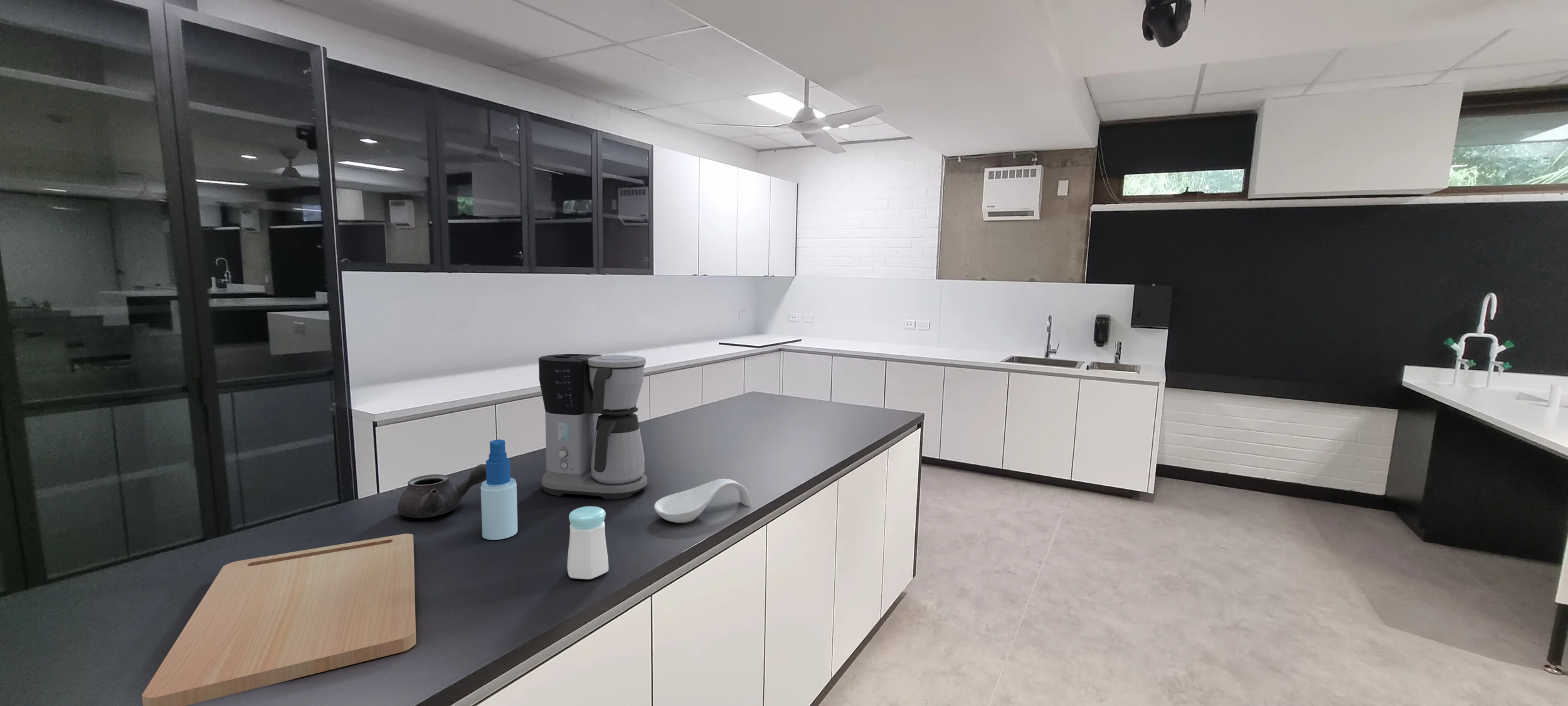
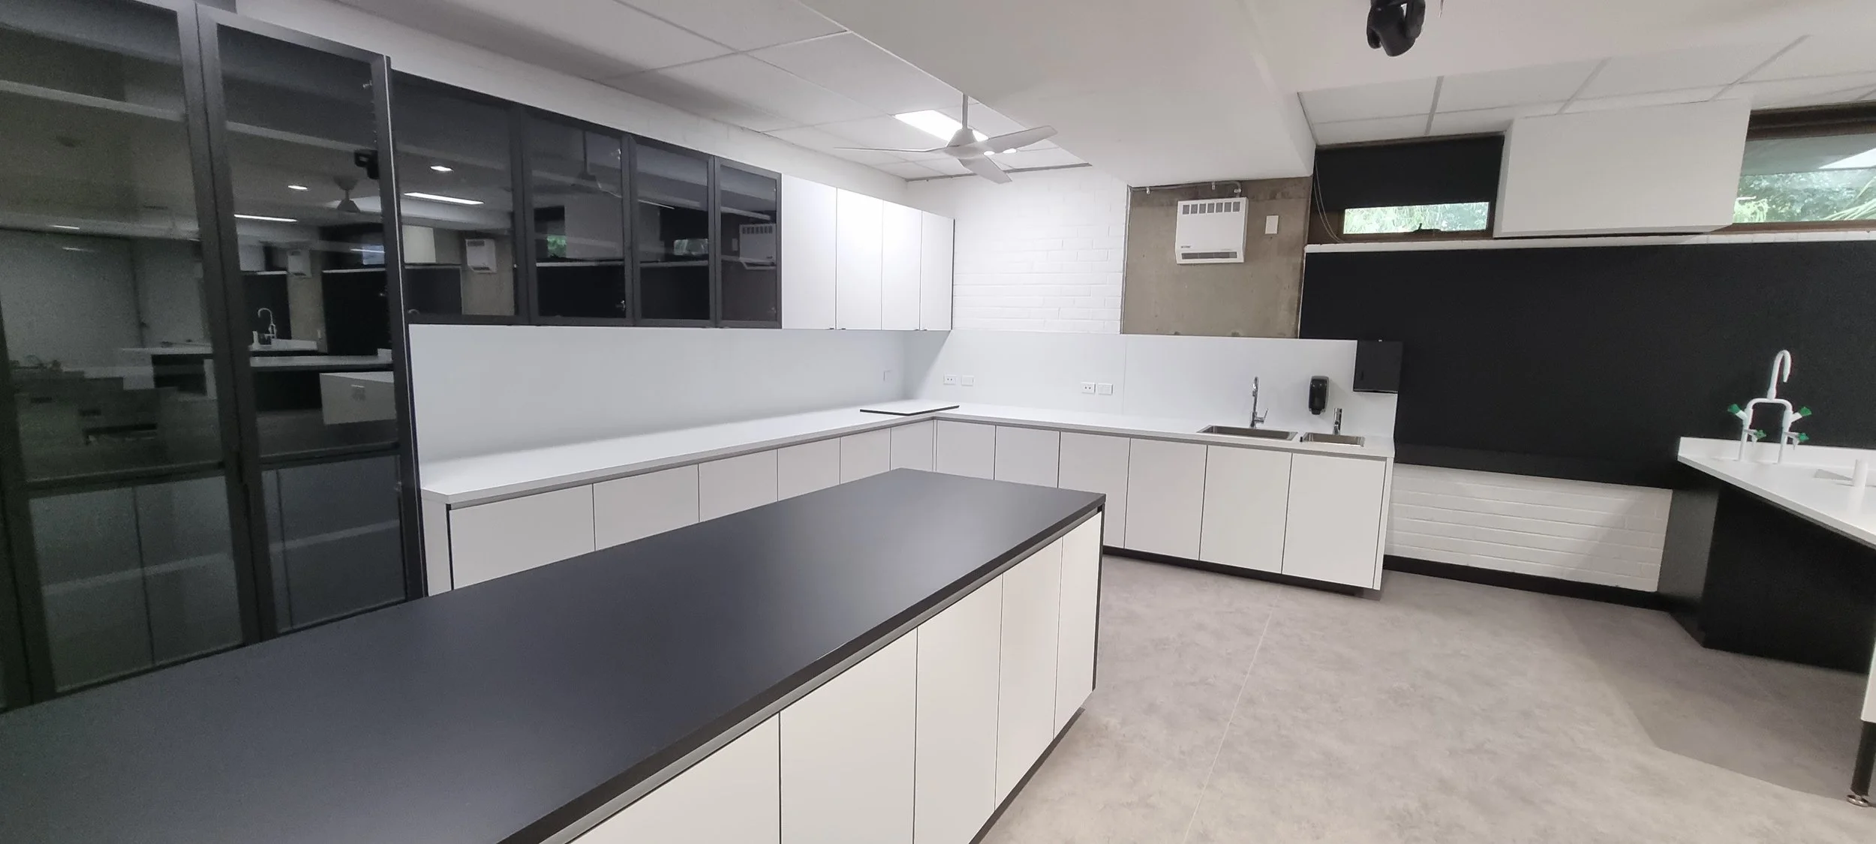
- cutting board (310, 601)
- salt shaker (587, 541)
- teapot (446, 489)
- spoon rest (703, 499)
- spray bottle (499, 487)
- coffee maker (590, 424)
